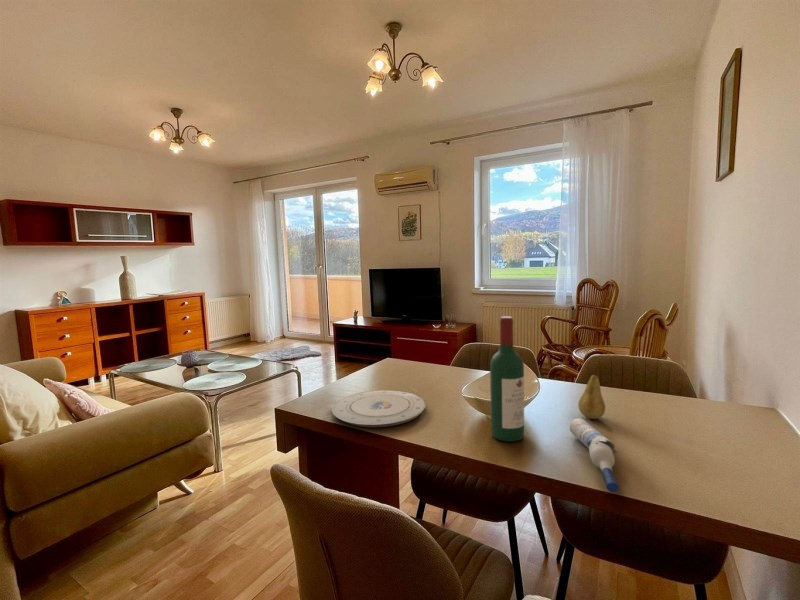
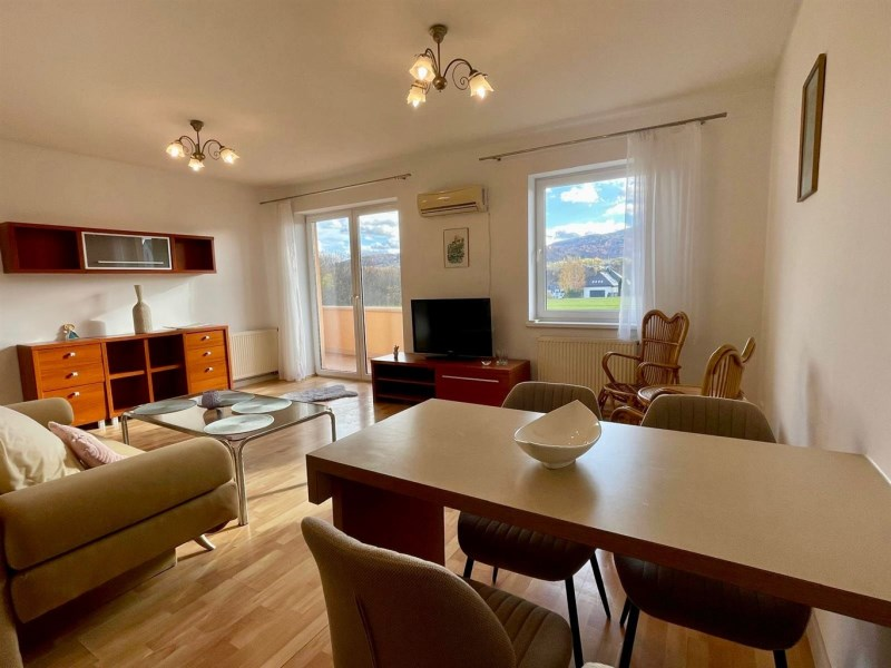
- wine bottle (506, 377)
- plate (379, 407)
- water bottle (595, 449)
- fruit (591, 395)
